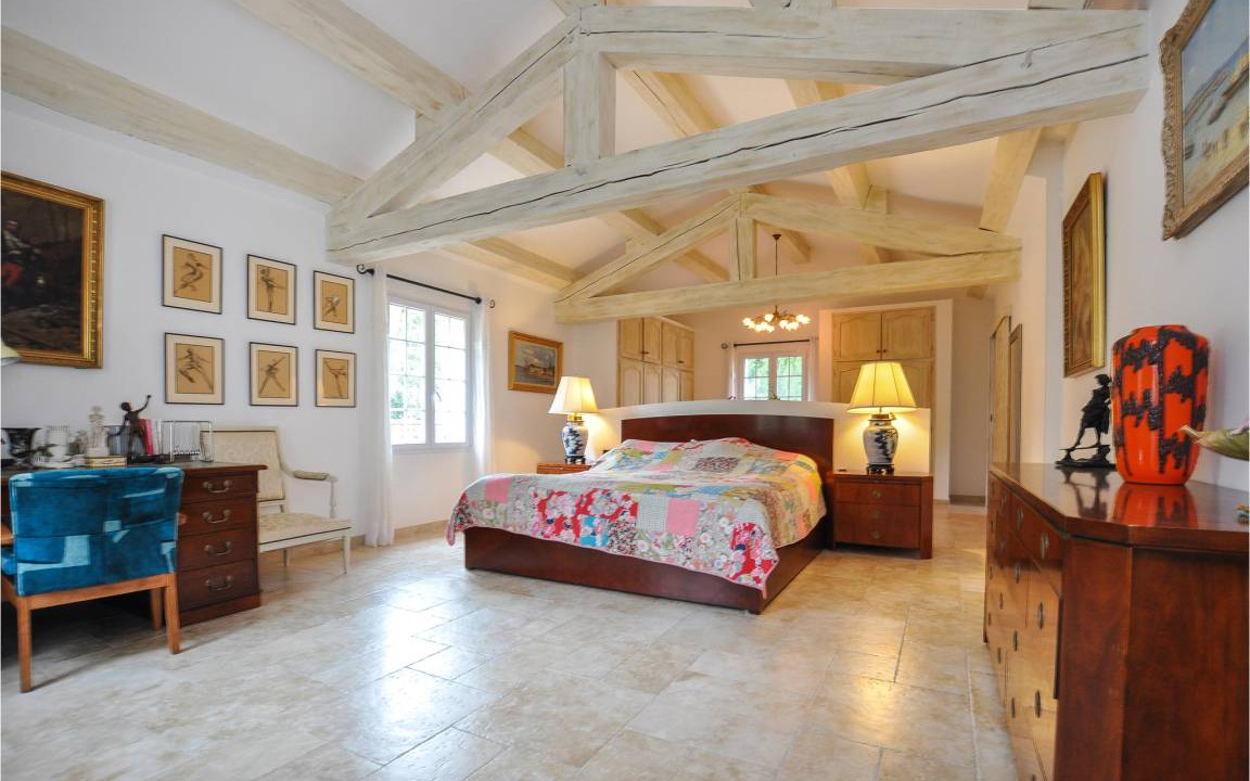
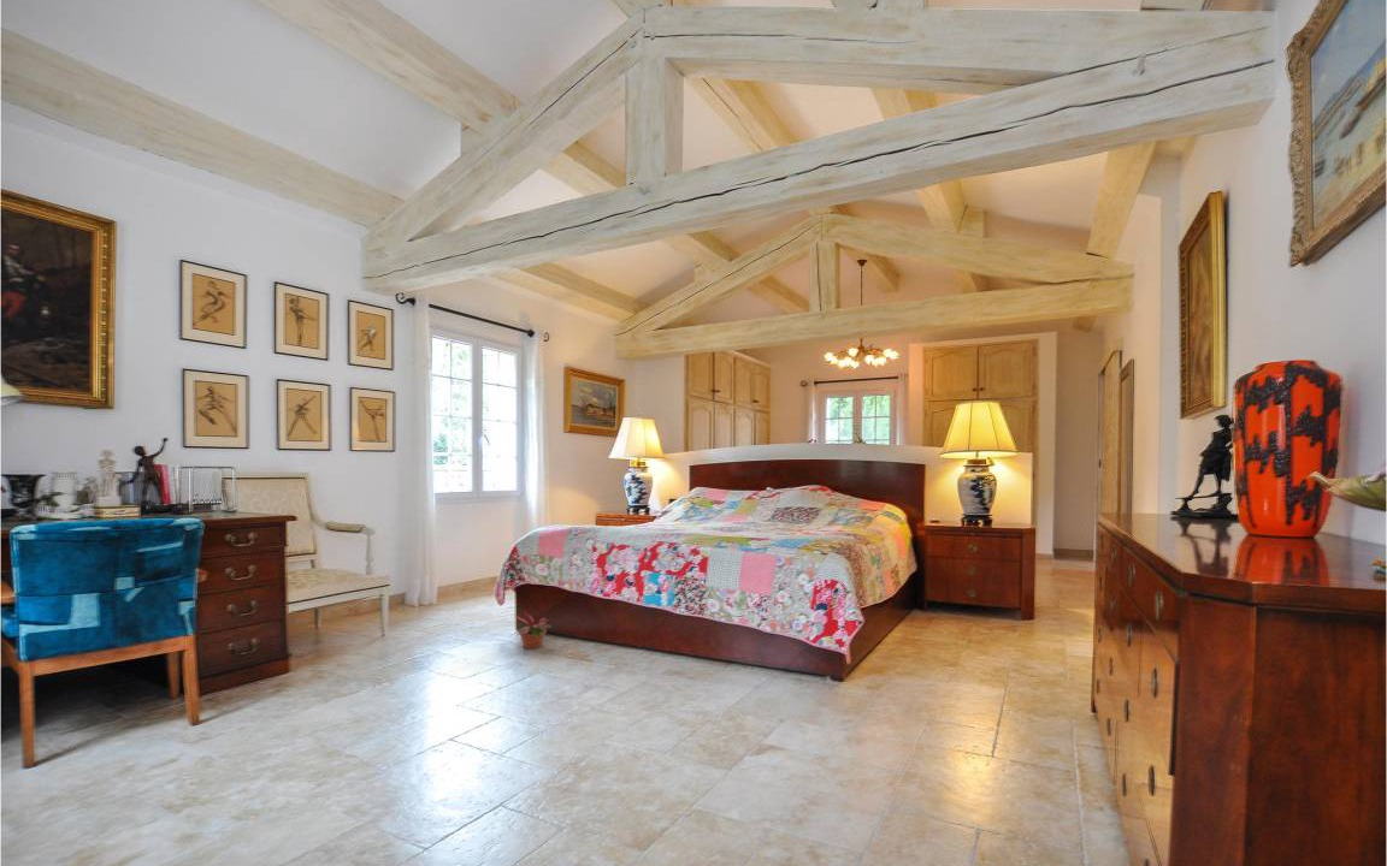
+ potted plant (532, 625)
